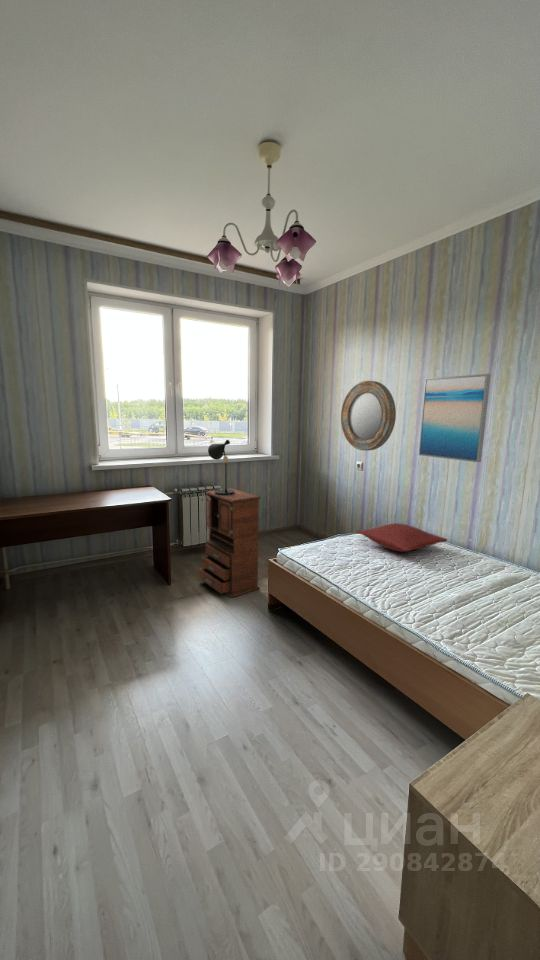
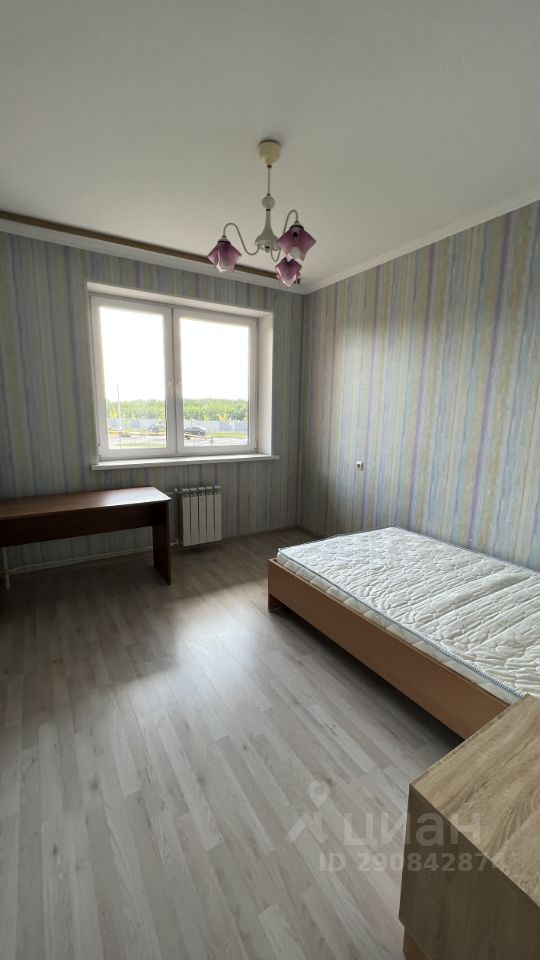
- pillow (400, 536)
- wall art (451, 418)
- home mirror (366, 416)
- chest of drawers (227, 540)
- table lamp (225, 466)
